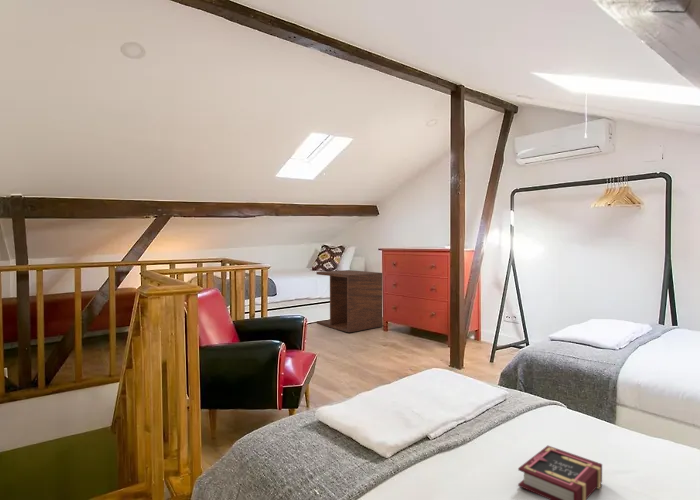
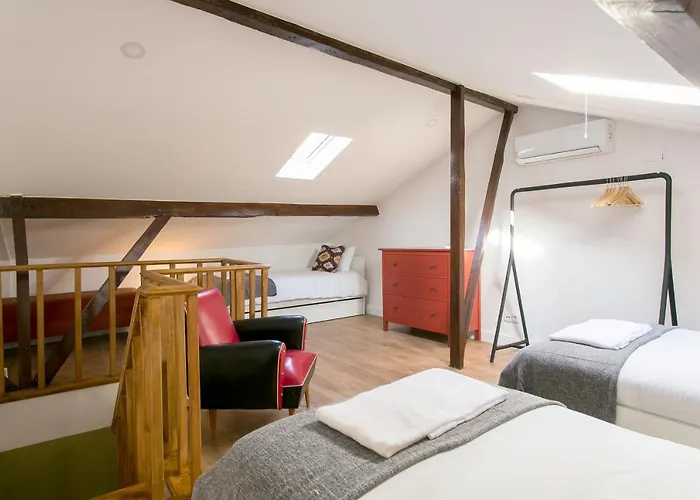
- side table (348, 298)
- book (561, 474)
